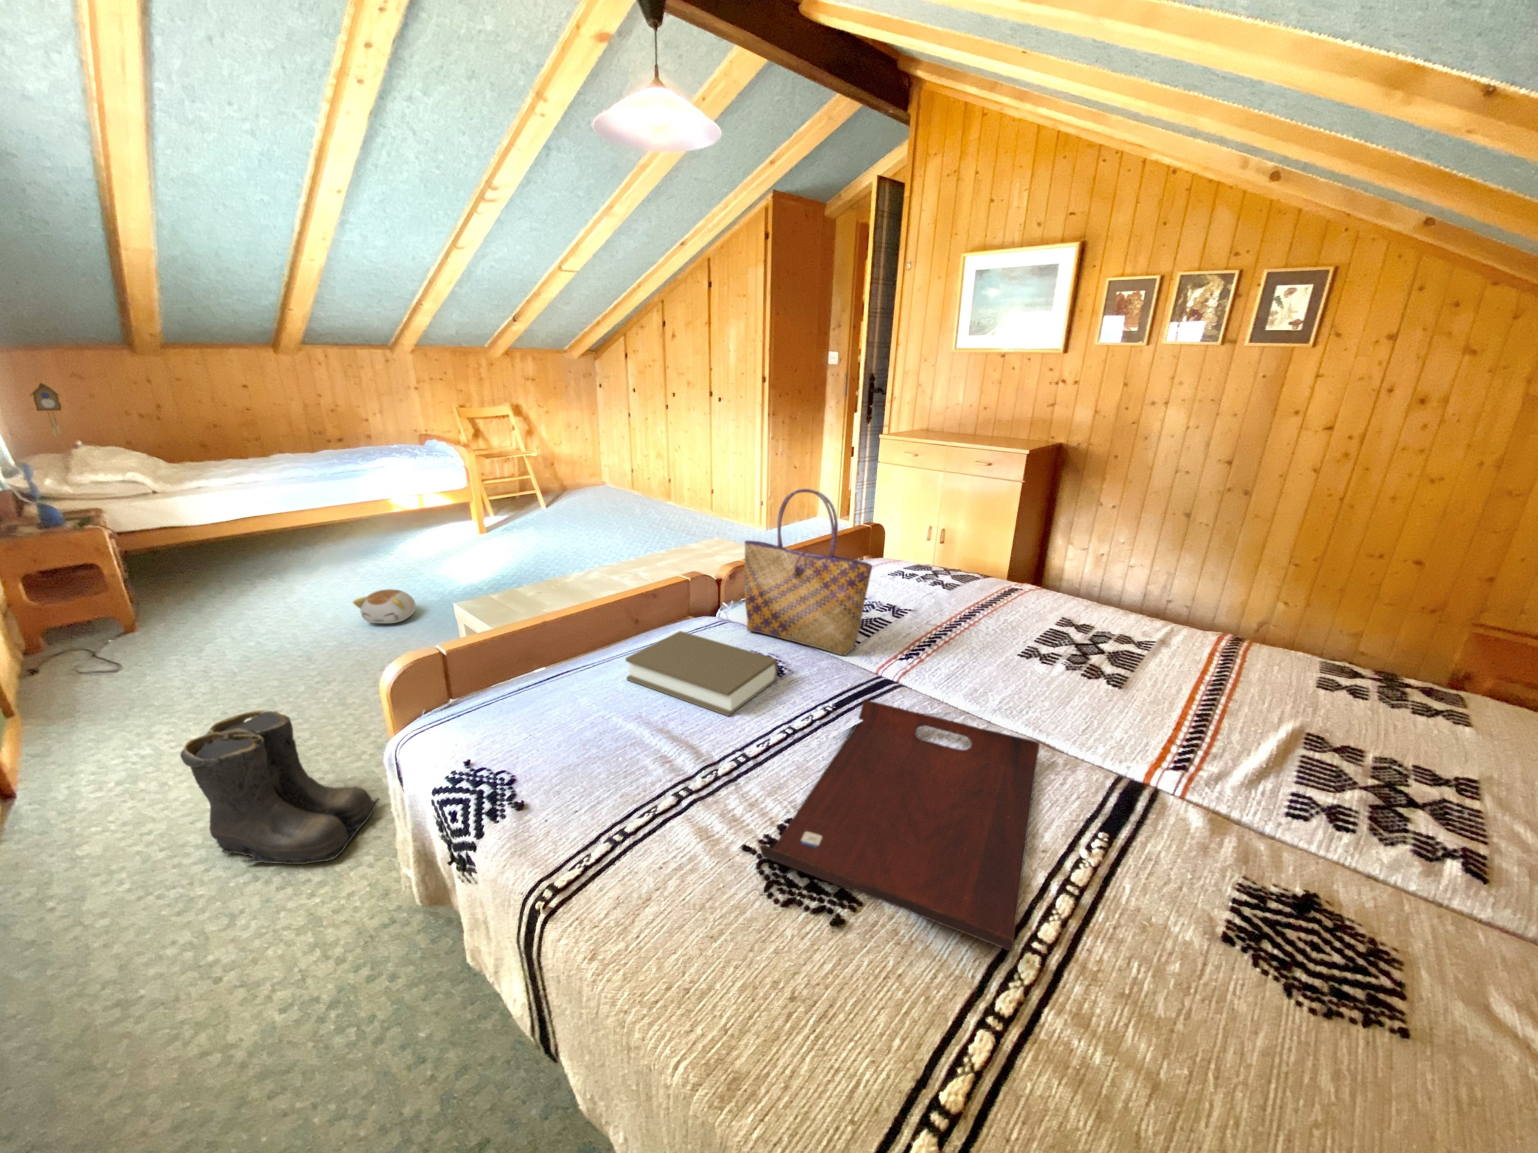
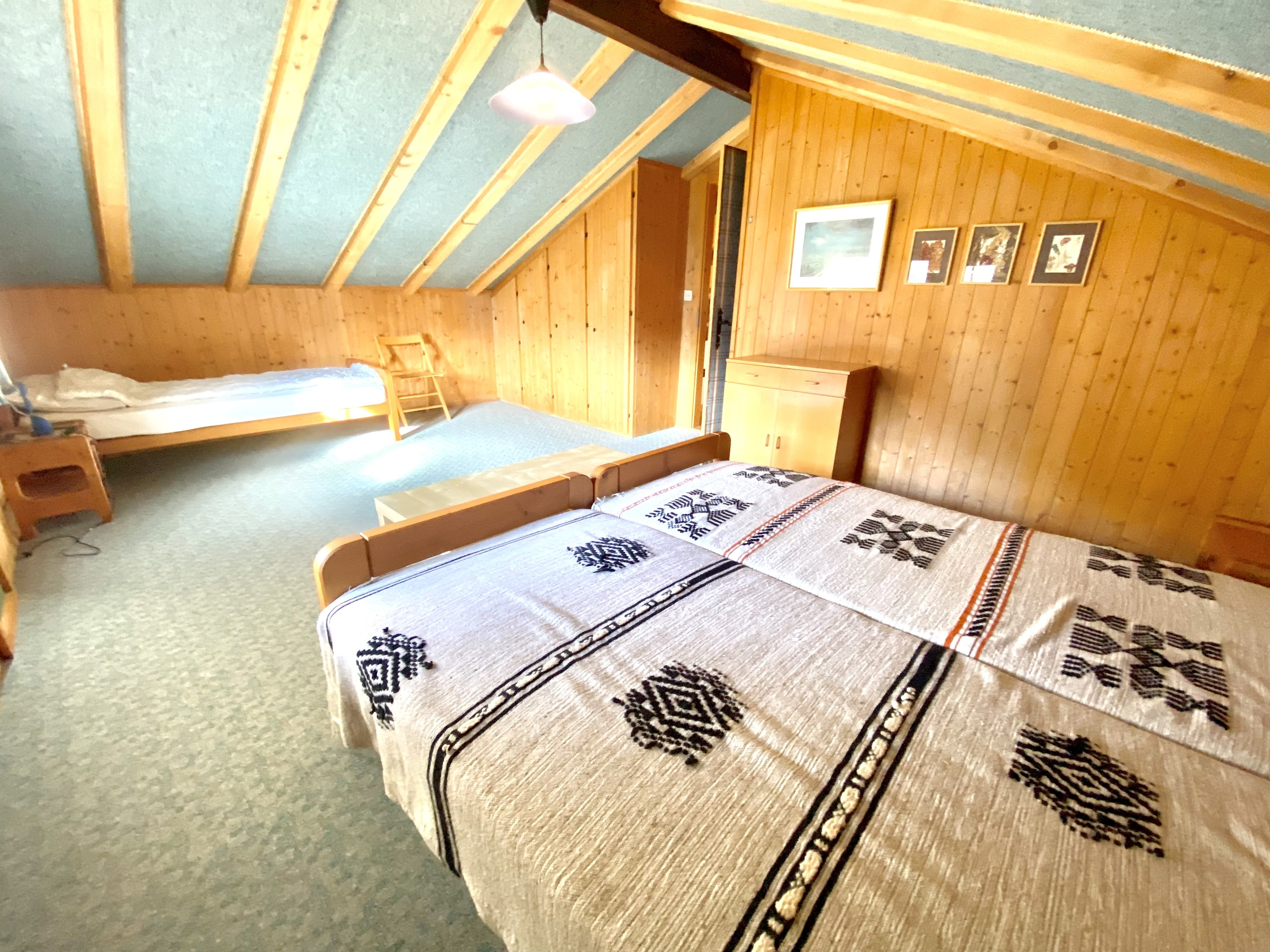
- serving tray (917, 798)
- book (702, 669)
- plush toy (391, 603)
- boots (283, 784)
- tote bag (804, 567)
- cuckoo clock (50, 409)
